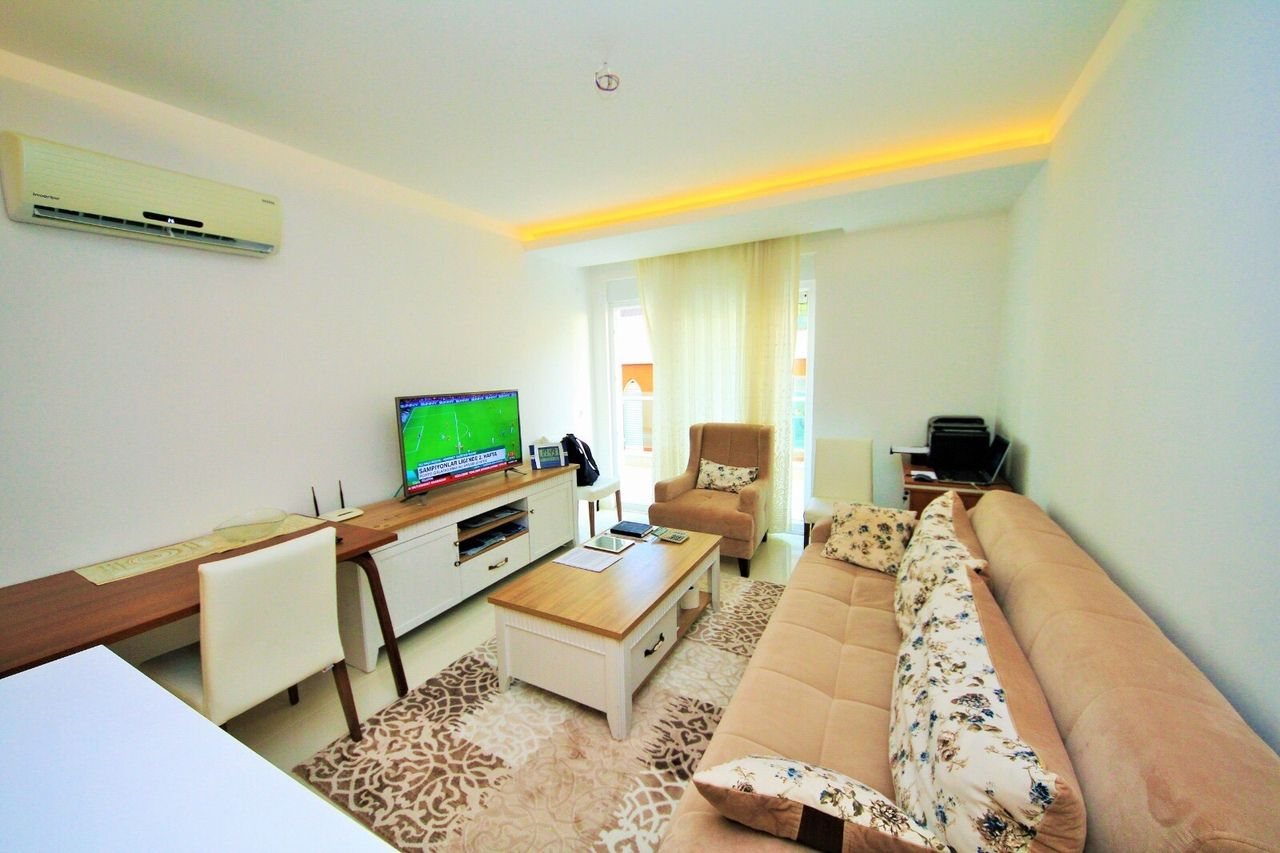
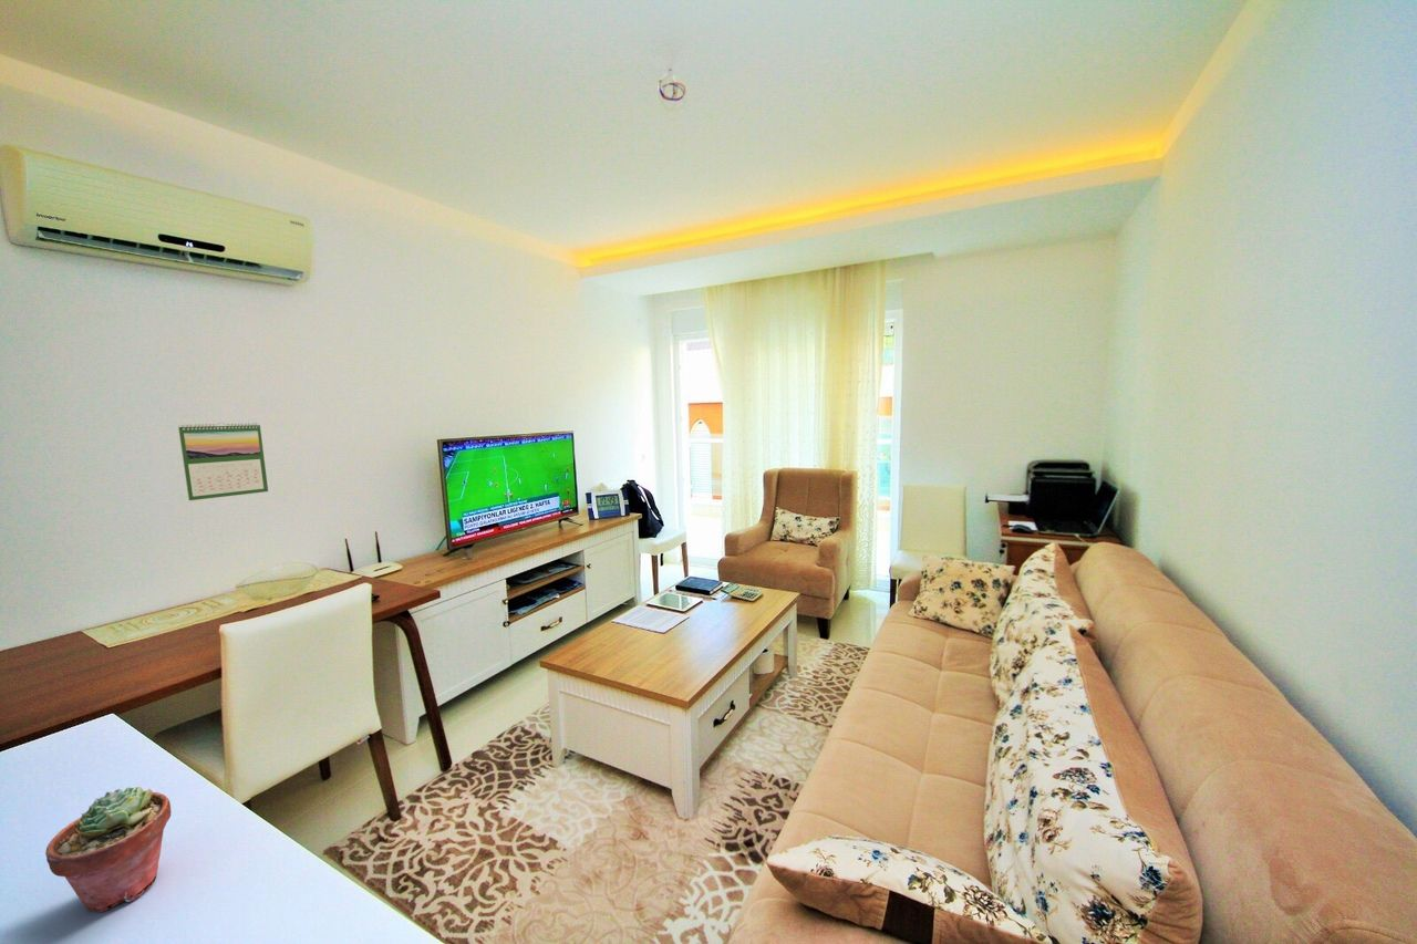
+ calendar (225, 459)
+ potted succulent (114, 841)
